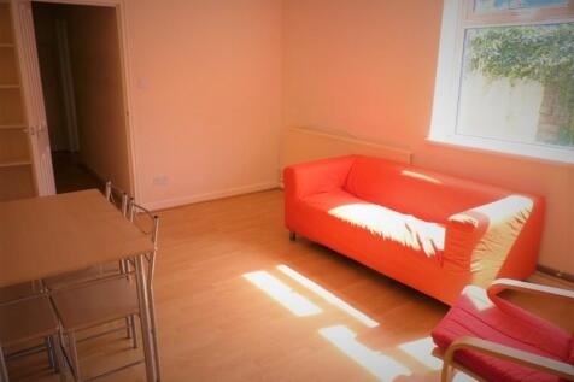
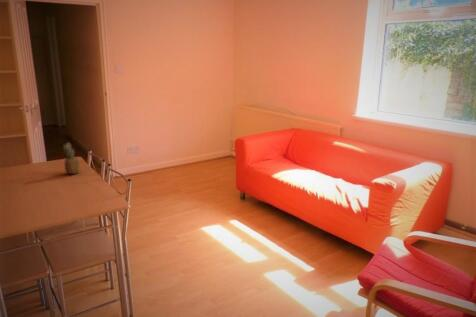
+ fruit (70, 157)
